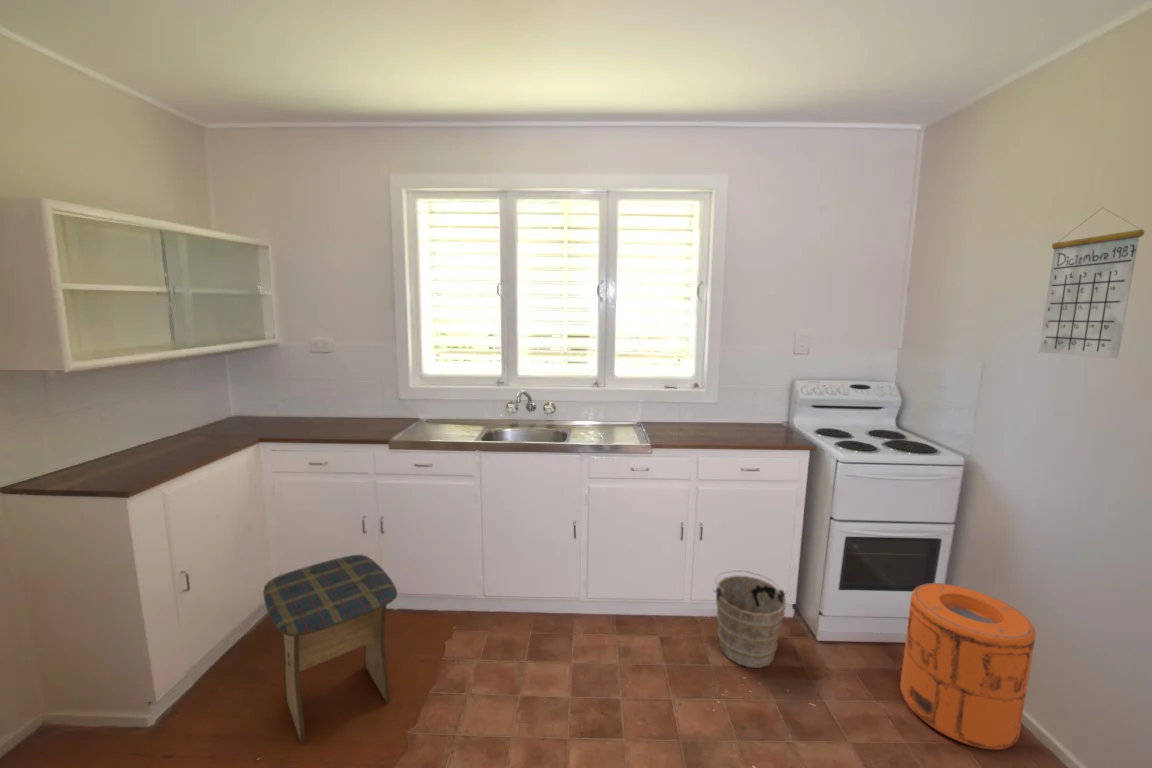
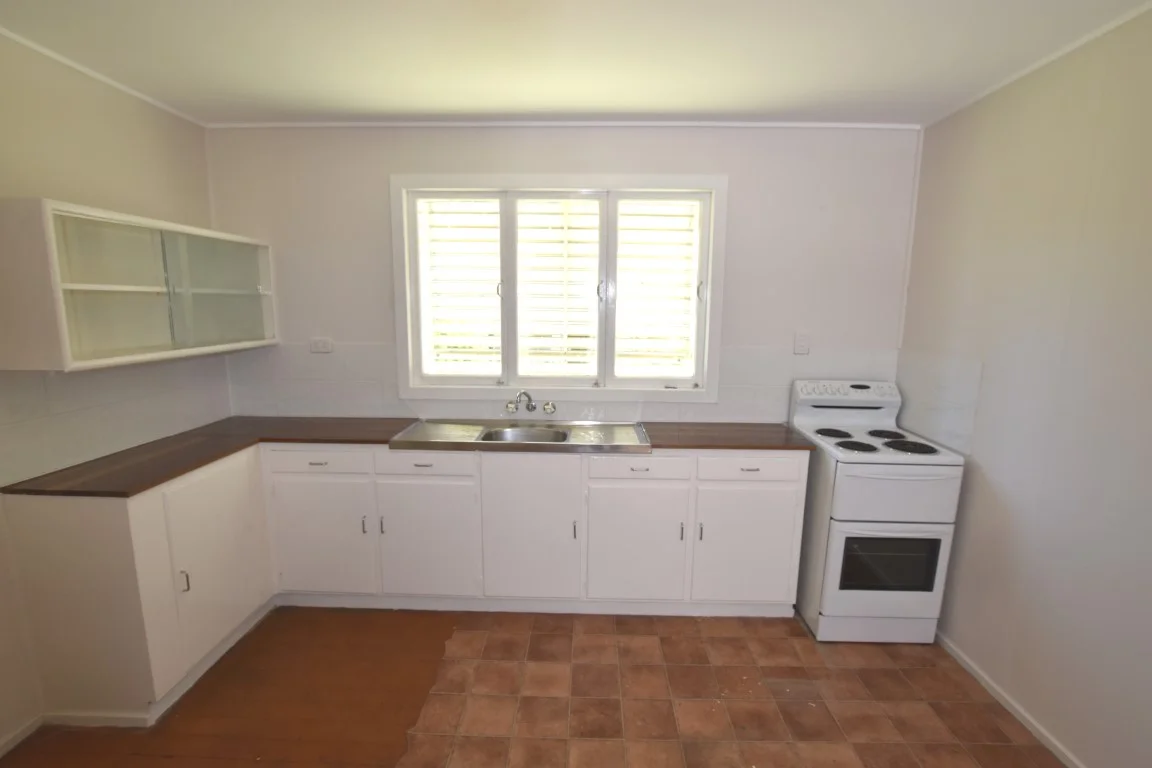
- bucket (747, 617)
- trash can (962, 660)
- calendar (1087, 282)
- stool (333, 644)
